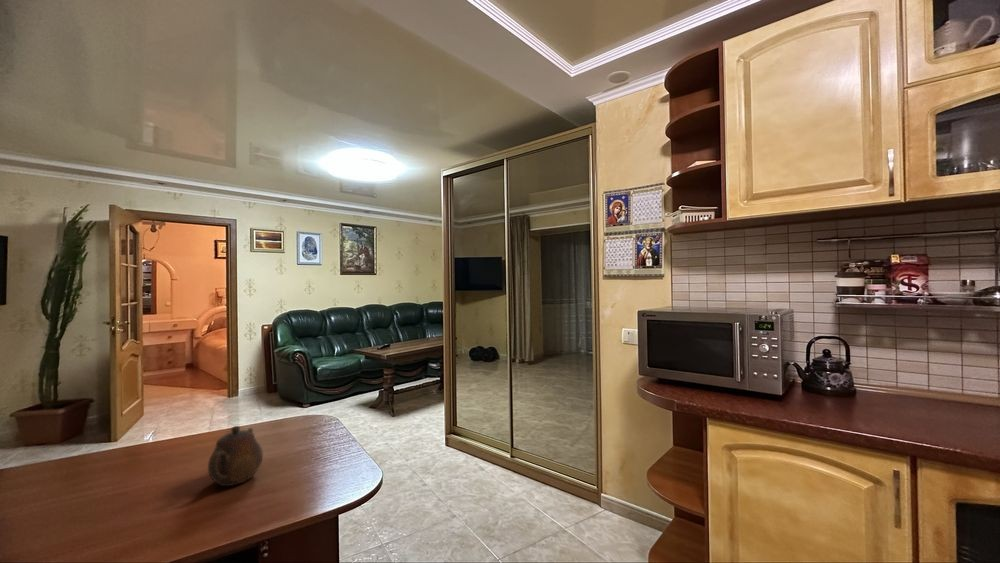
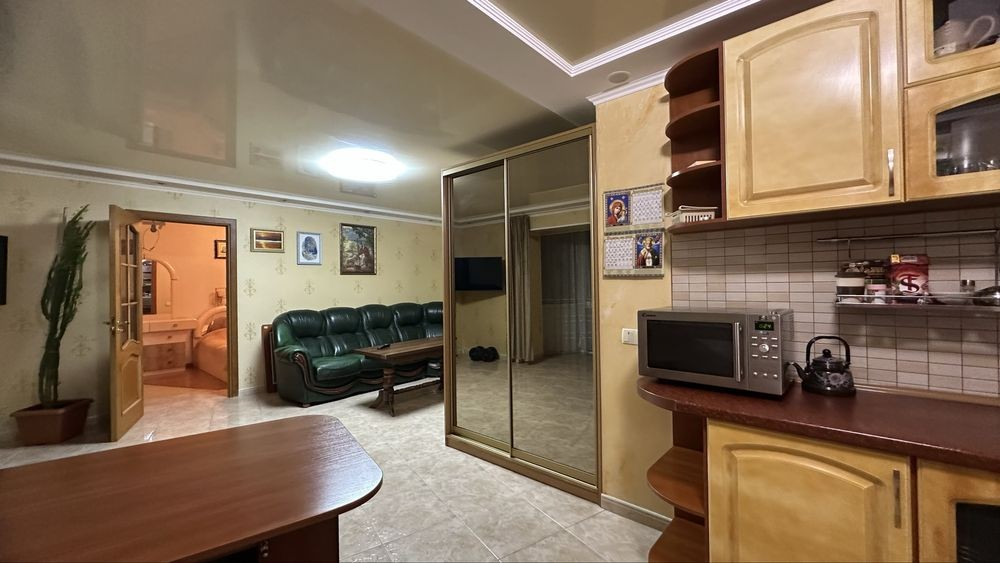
- teapot (234, 453)
